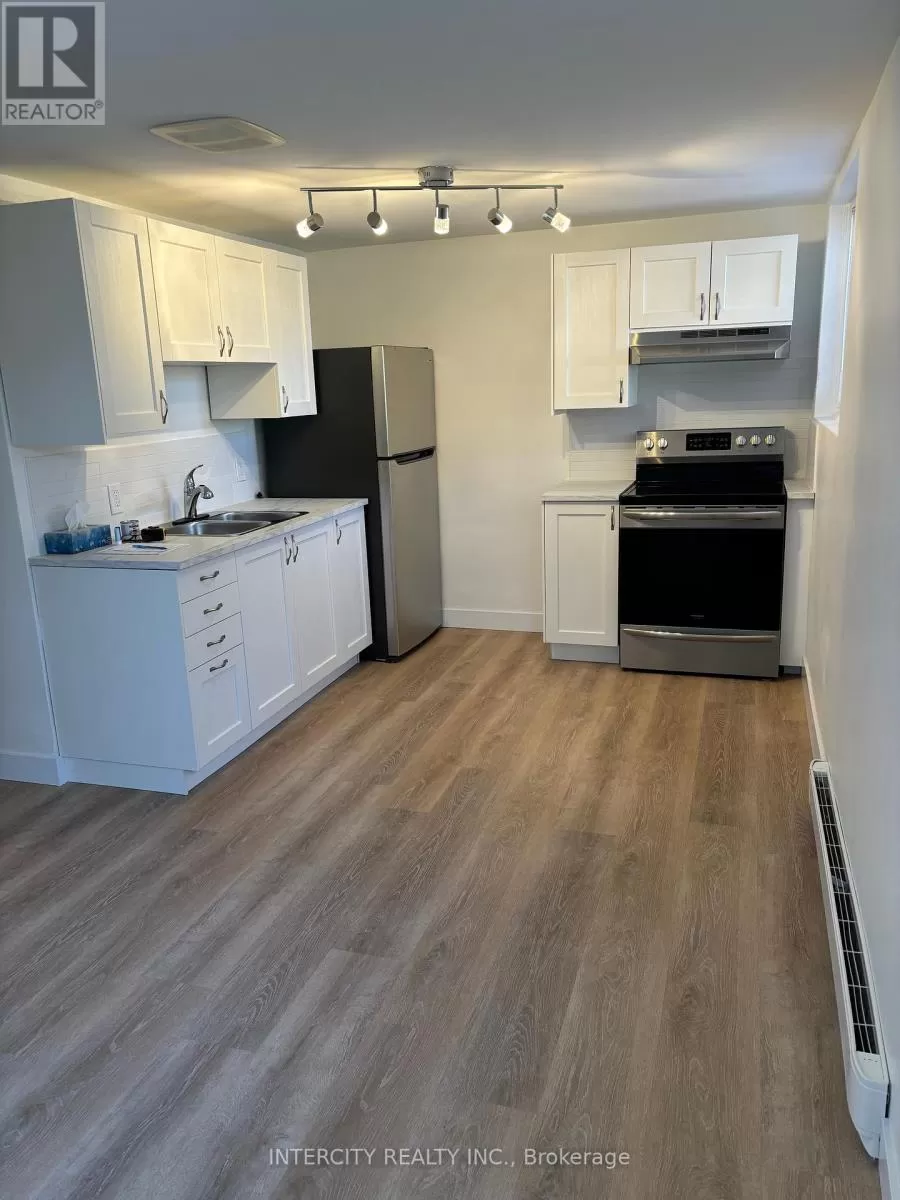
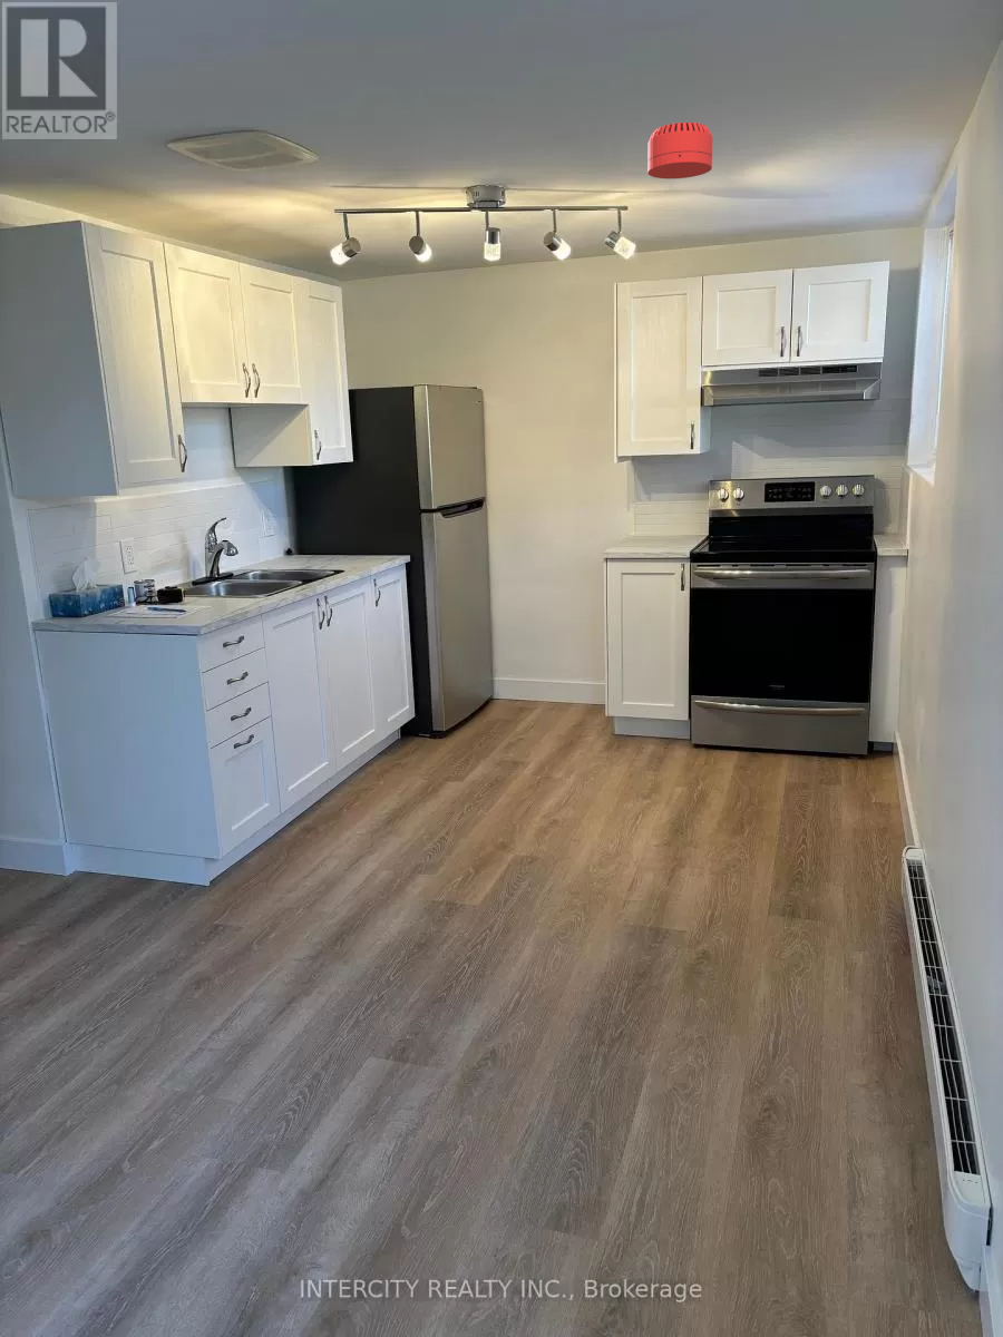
+ smoke detector (680, 149)
